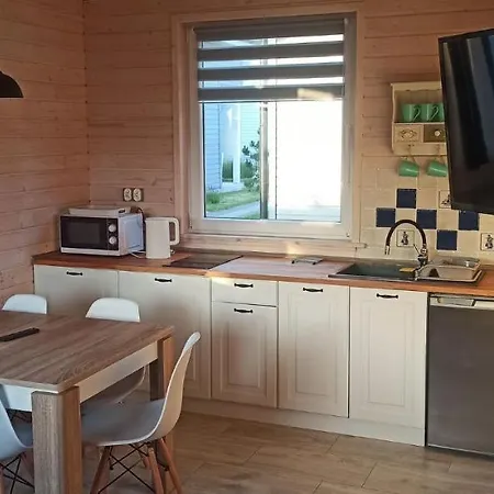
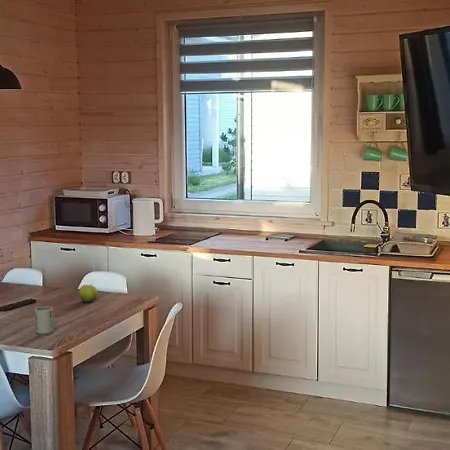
+ cup (44, 320)
+ fruit (88, 292)
